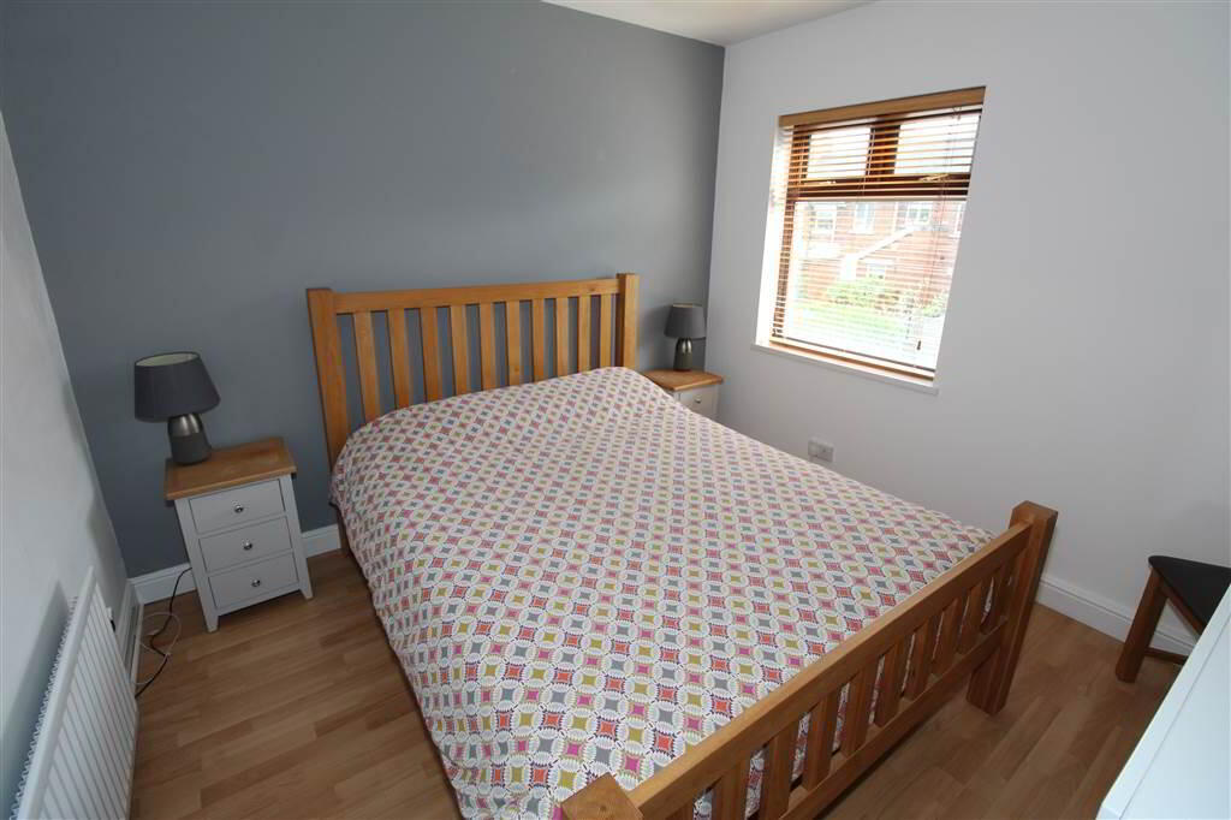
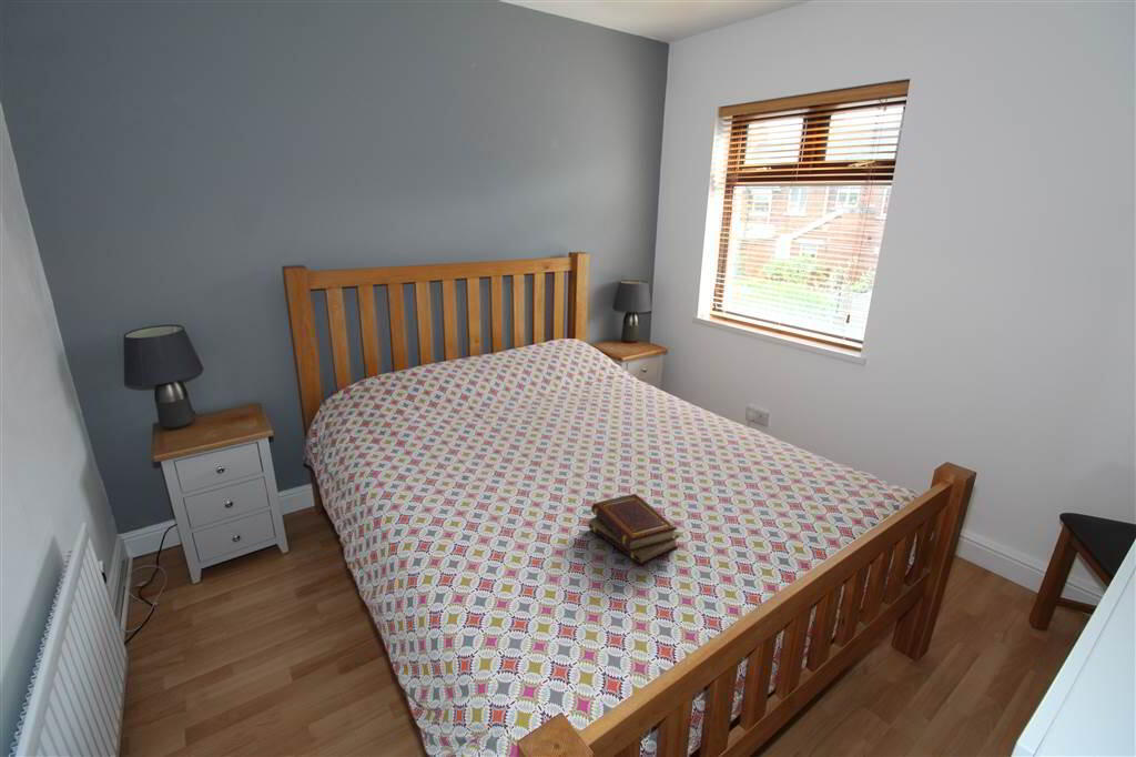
+ book set (632, 527)
